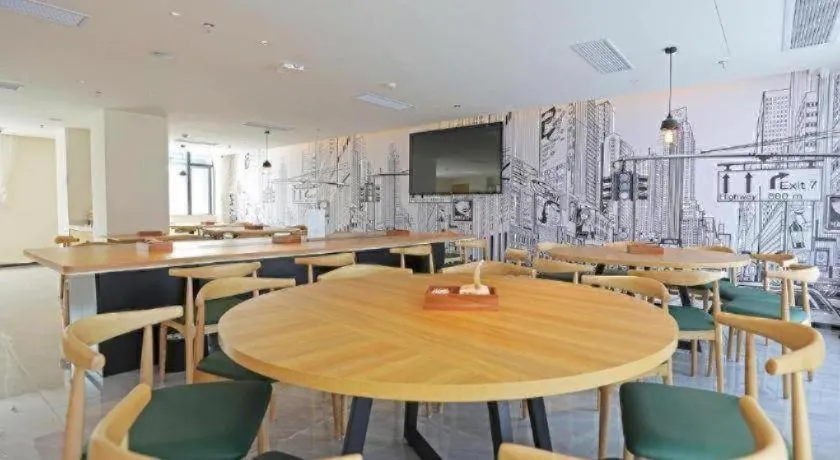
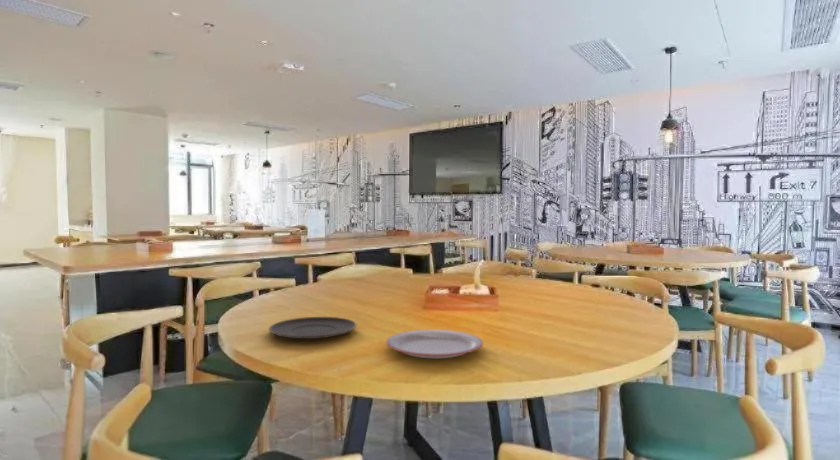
+ plate (434, 344)
+ plate (313, 328)
